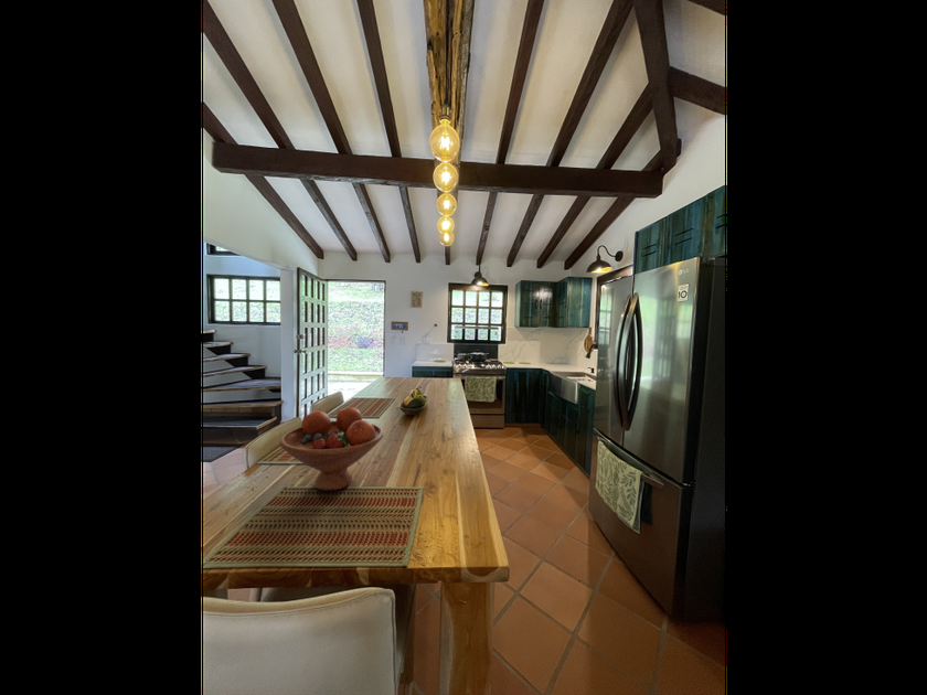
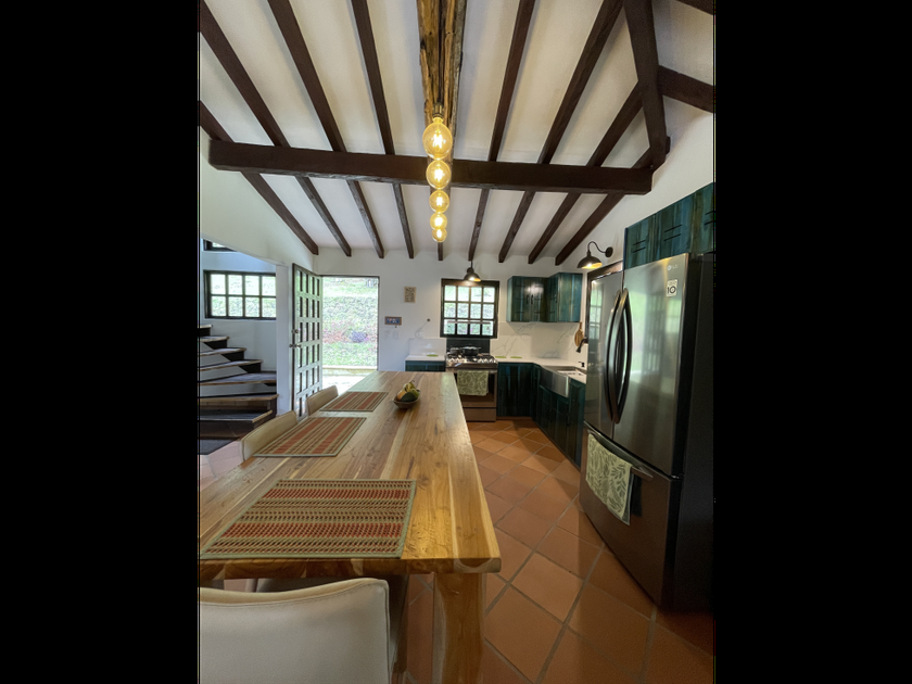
- fruit bowl (333, 449)
